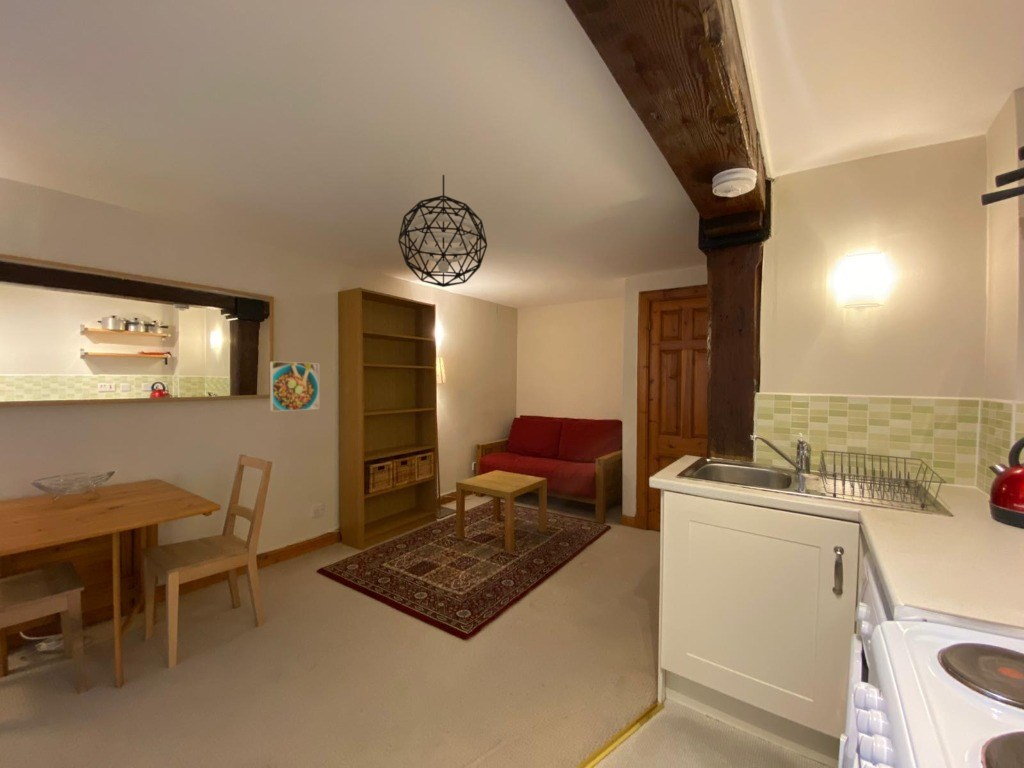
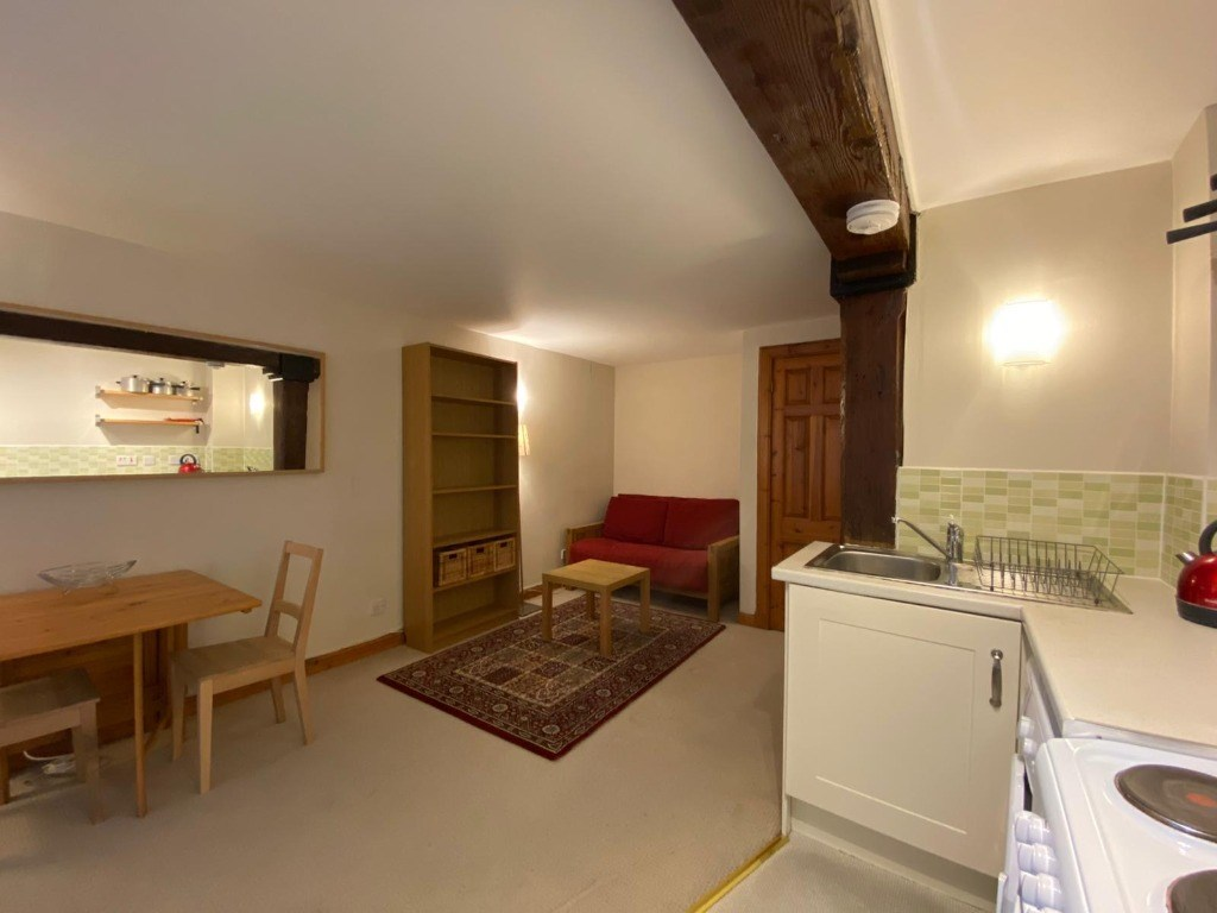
- pendant light (443, 231)
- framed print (295, 386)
